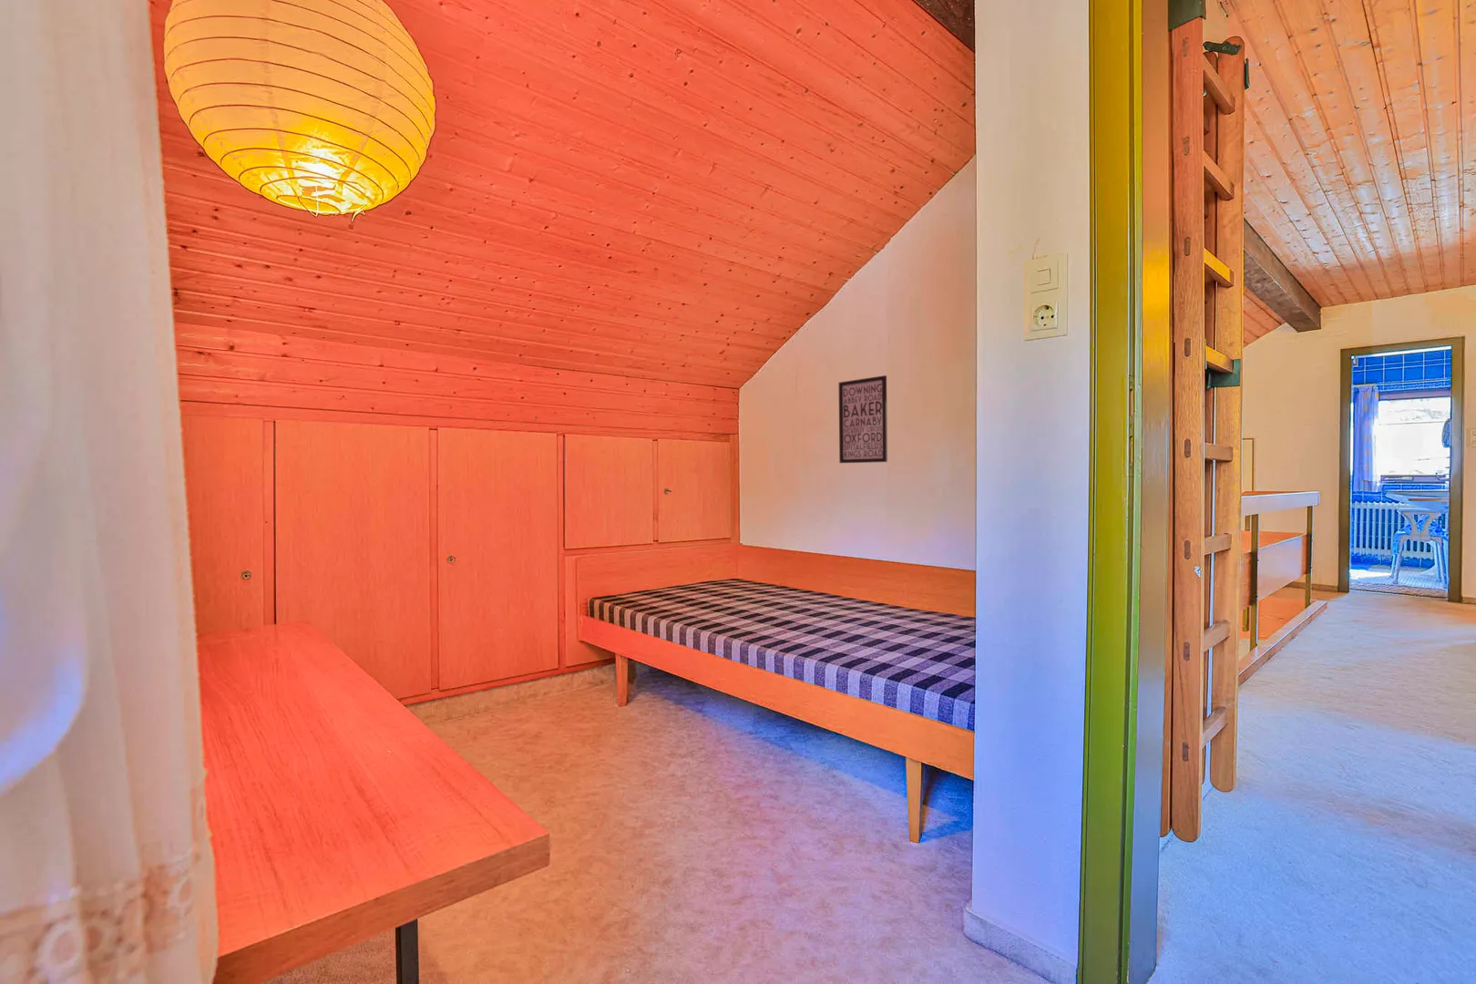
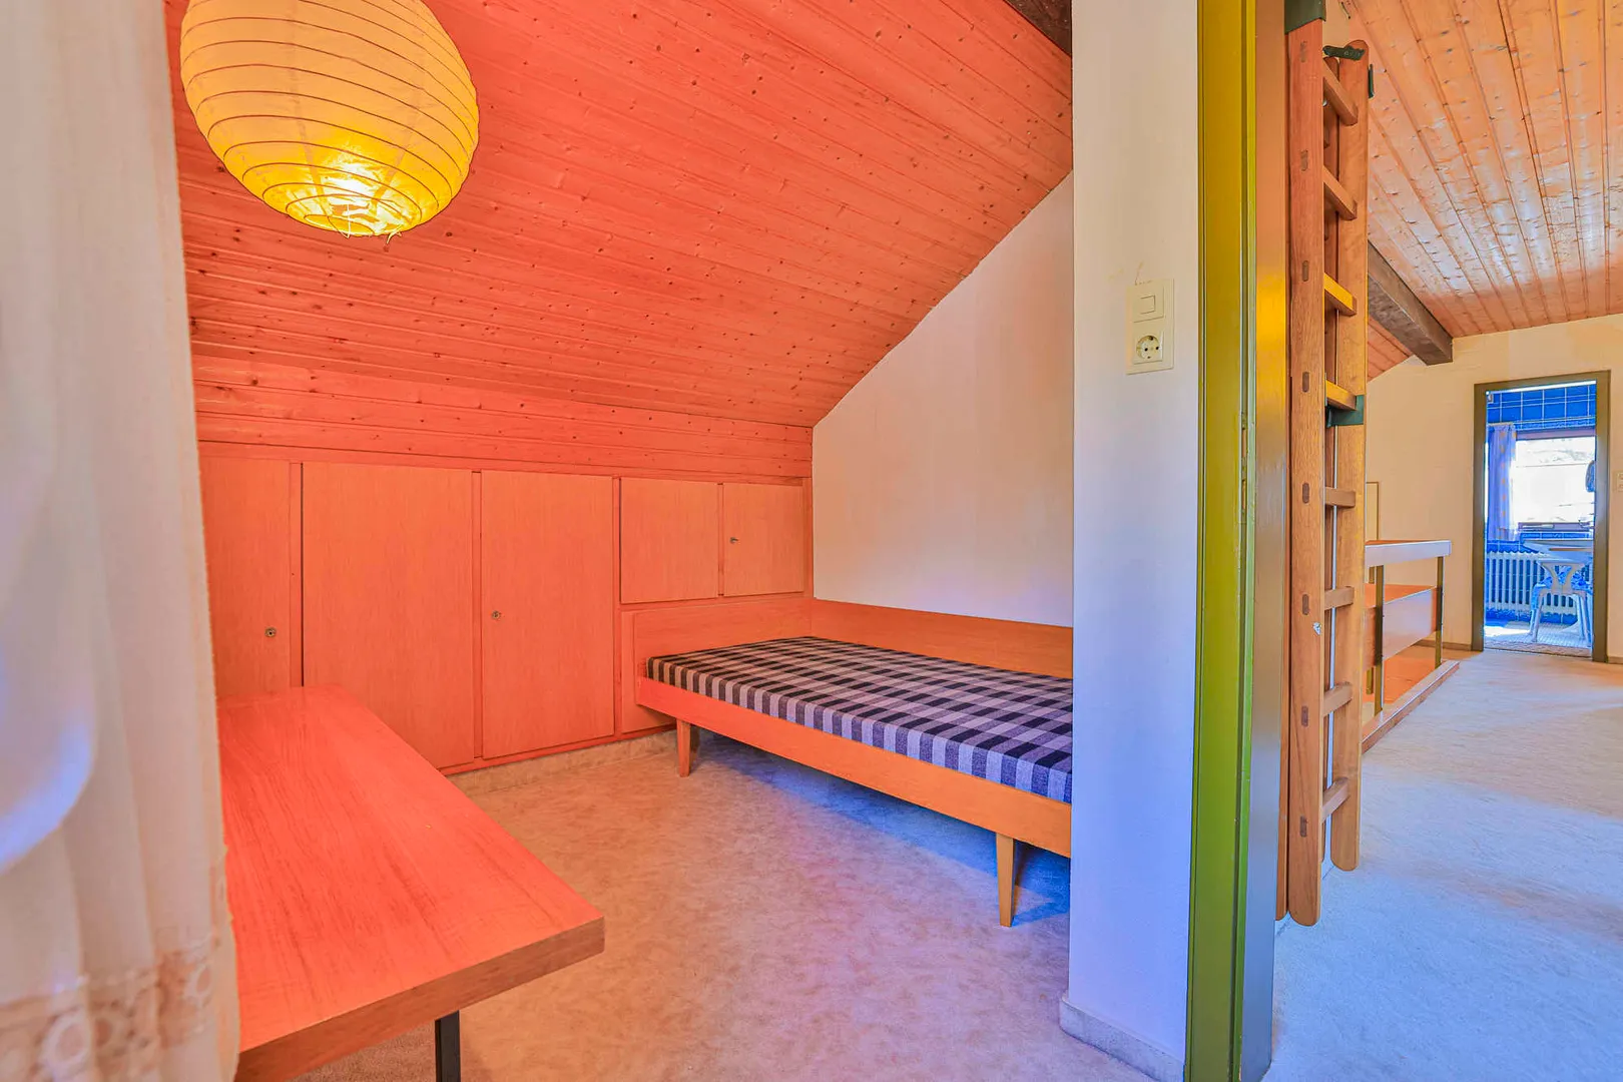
- wall art (862, 421)
